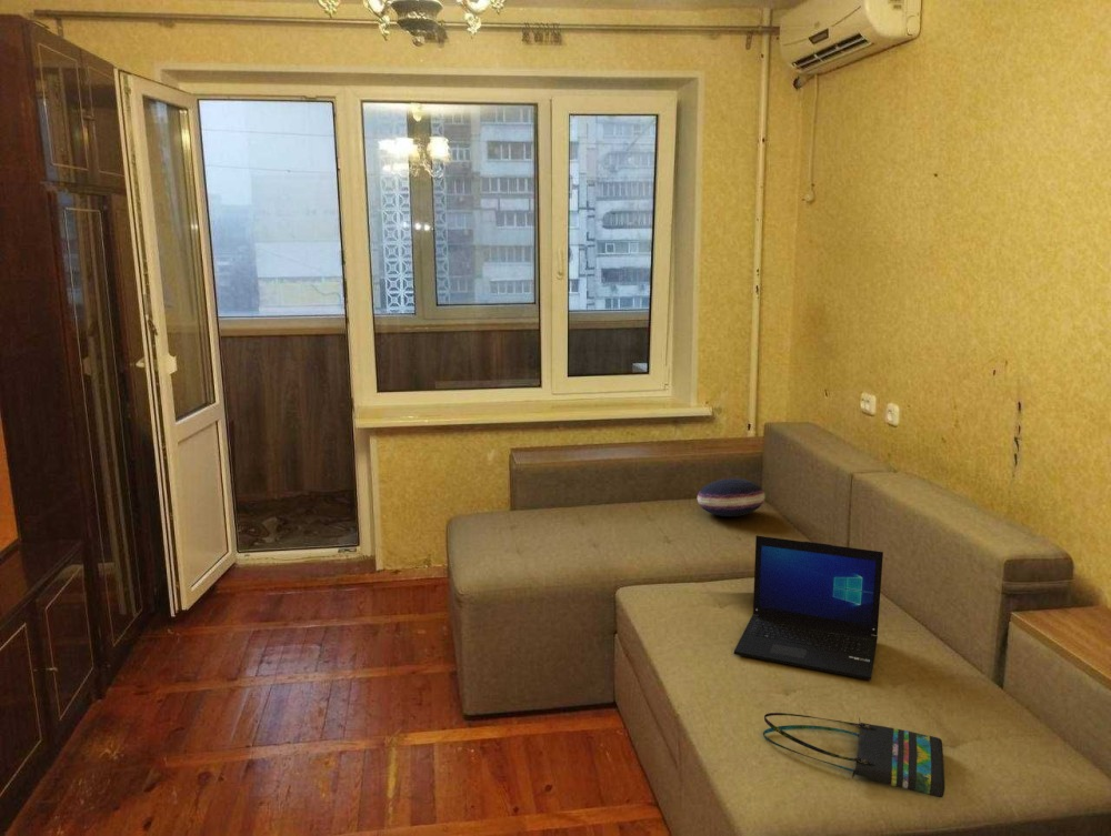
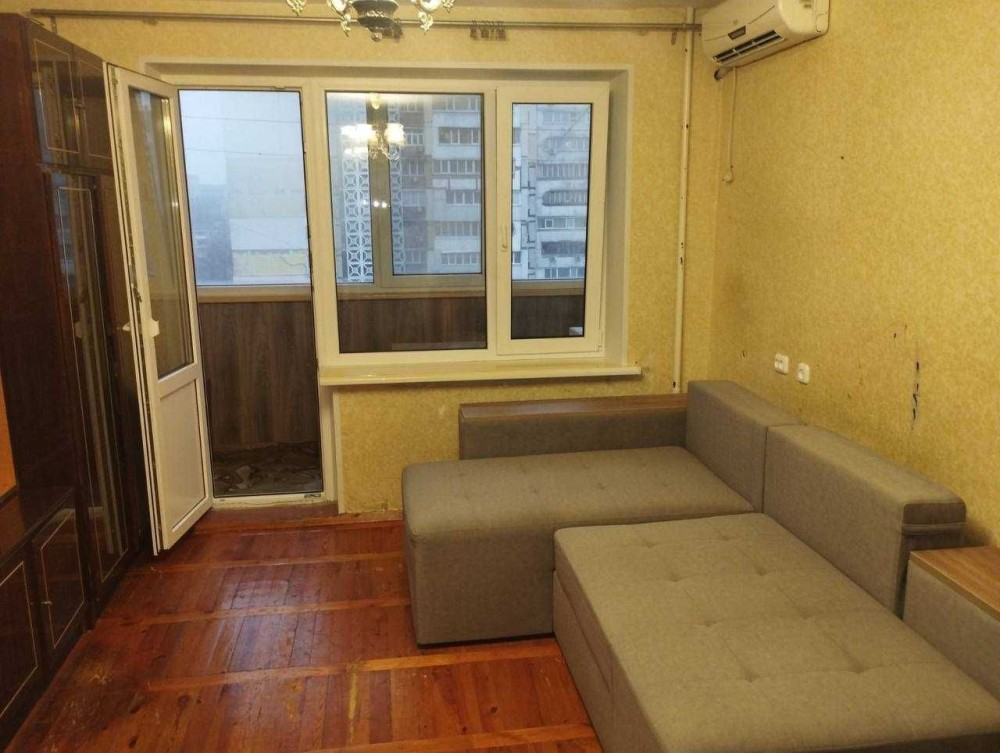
- laptop (809, 603)
- cushion (730, 496)
- tote bag (858, 744)
